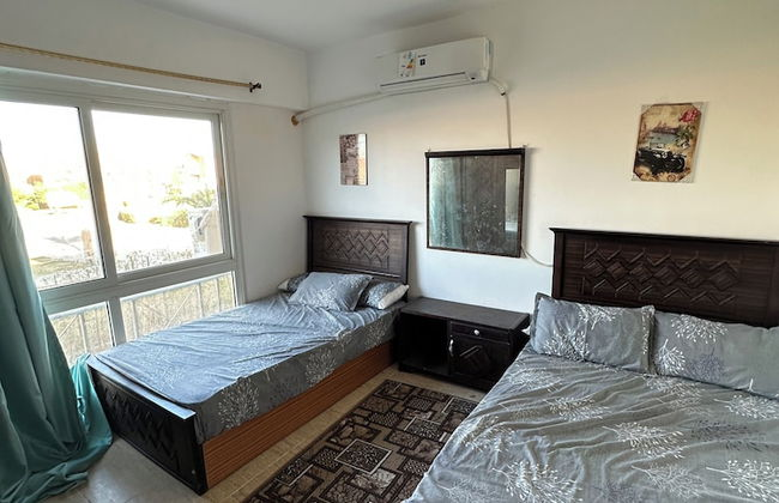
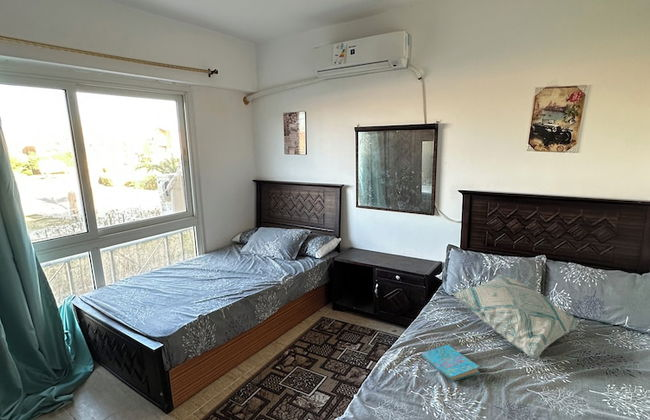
+ decorative pillow (513, 310)
+ cover (449, 361)
